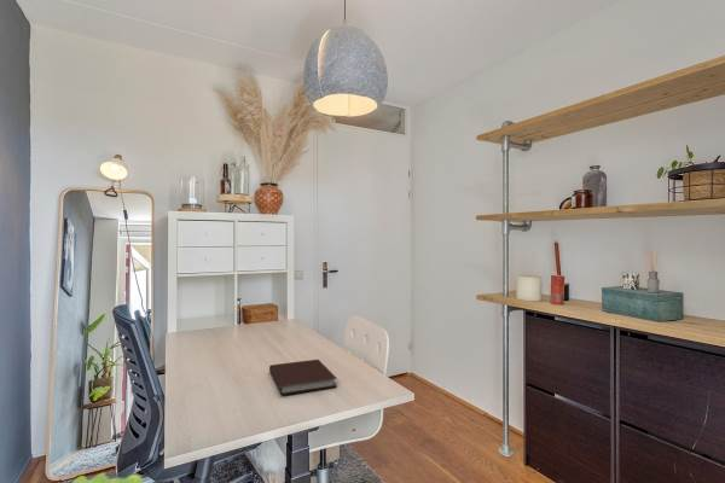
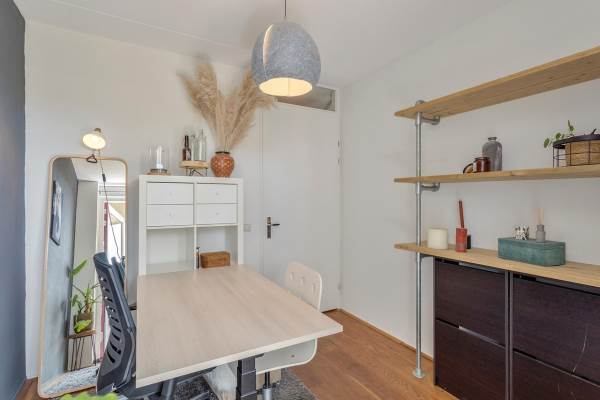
- notebook (301, 374)
